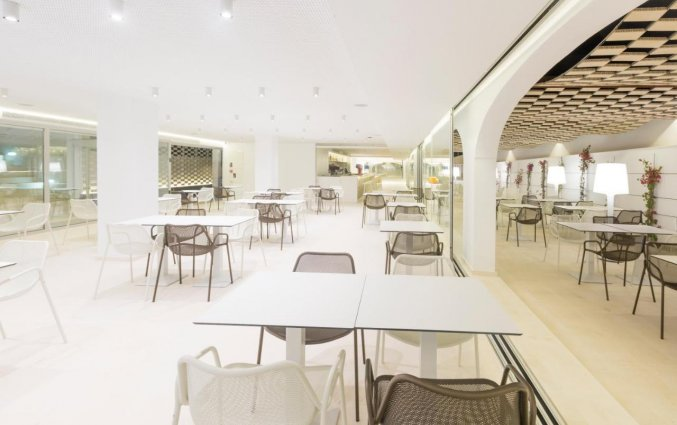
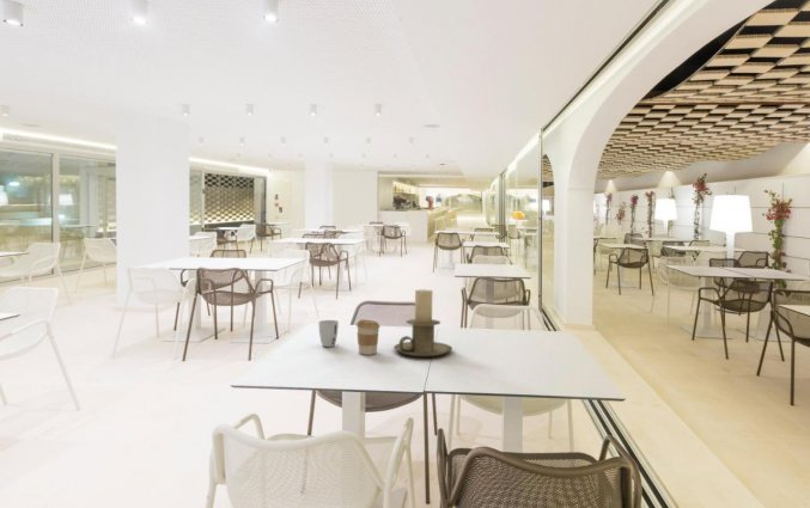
+ cup (328, 333)
+ coffee cup (367, 336)
+ candle holder (422, 320)
